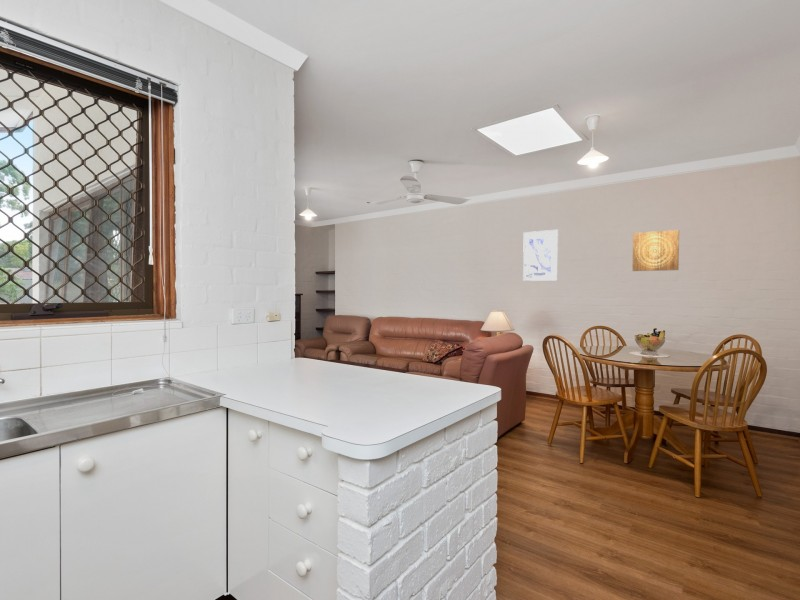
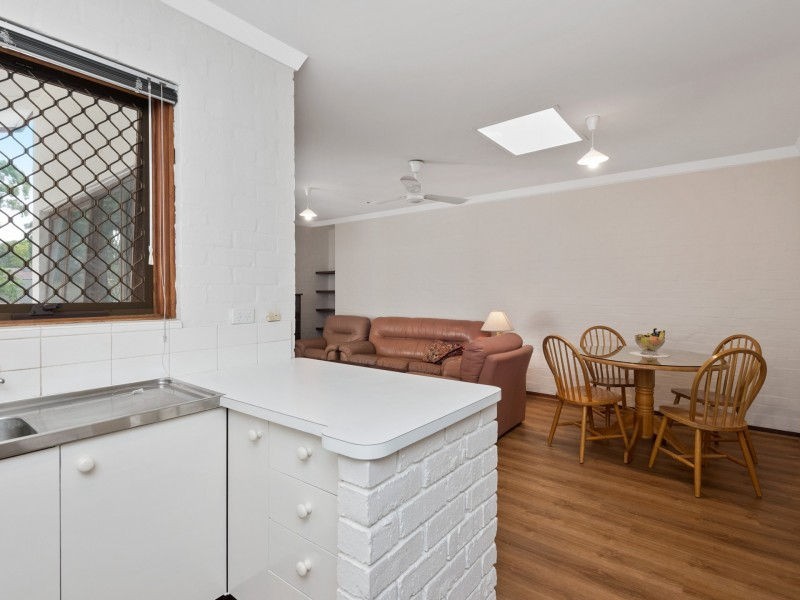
- wall art (540, 256)
- wall art (655, 251)
